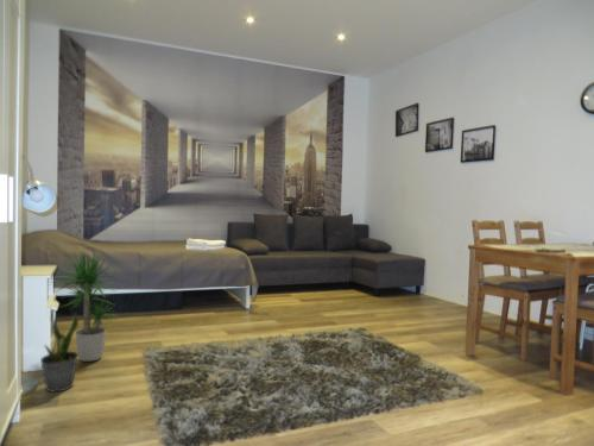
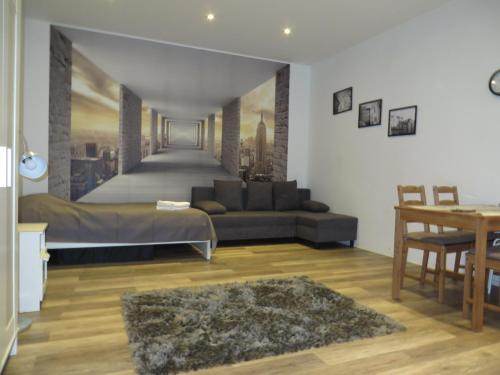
- potted plant (86, 304)
- potted plant (59, 350)
